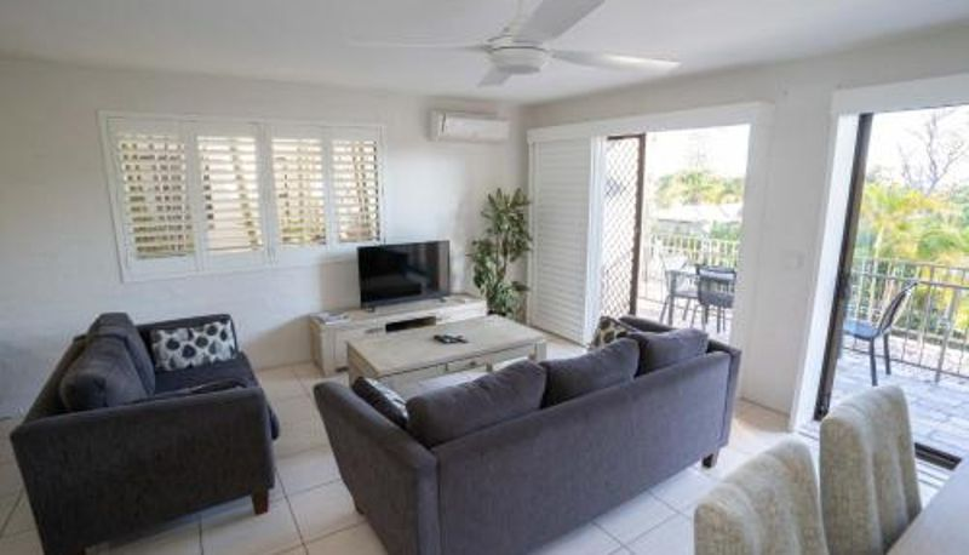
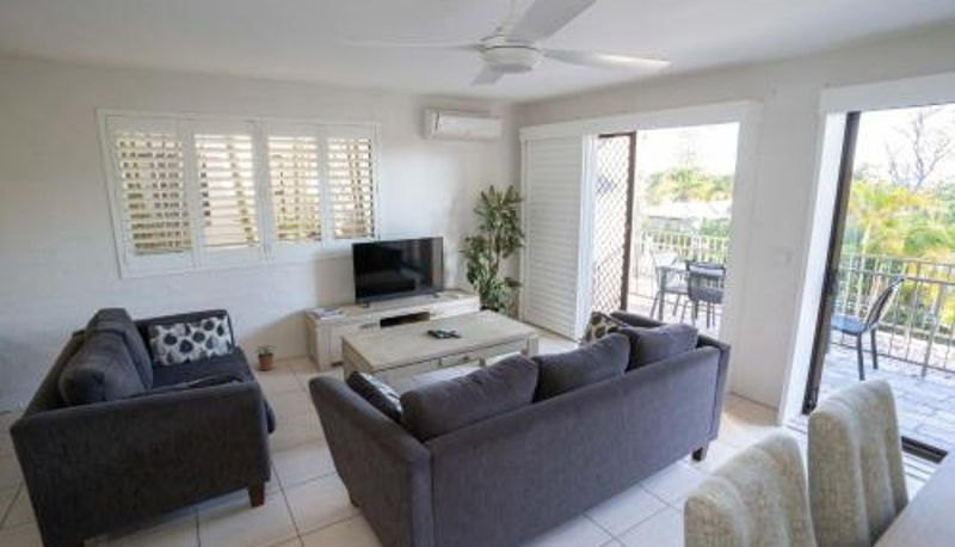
+ potted plant (266, 357)
